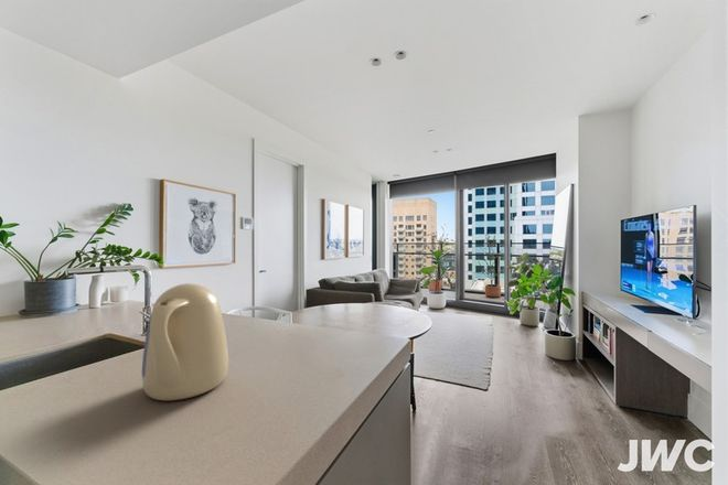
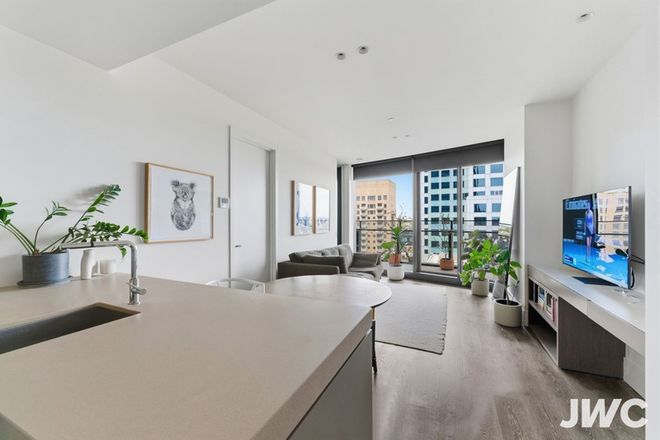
- kettle (185, 335)
